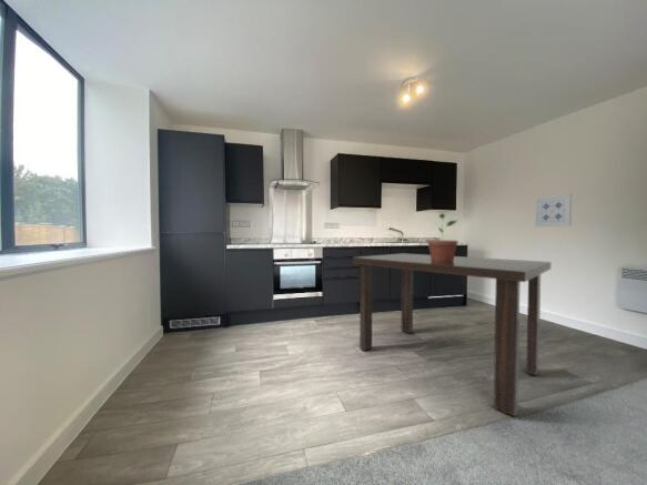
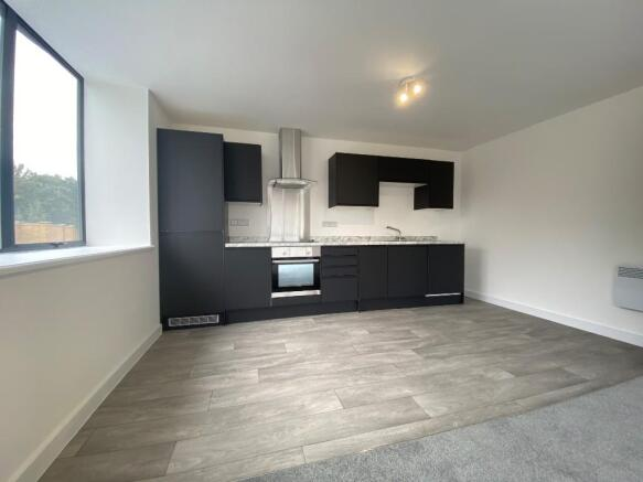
- dining table (412, 310)
- potted plant (442, 236)
- wall art (552, 211)
